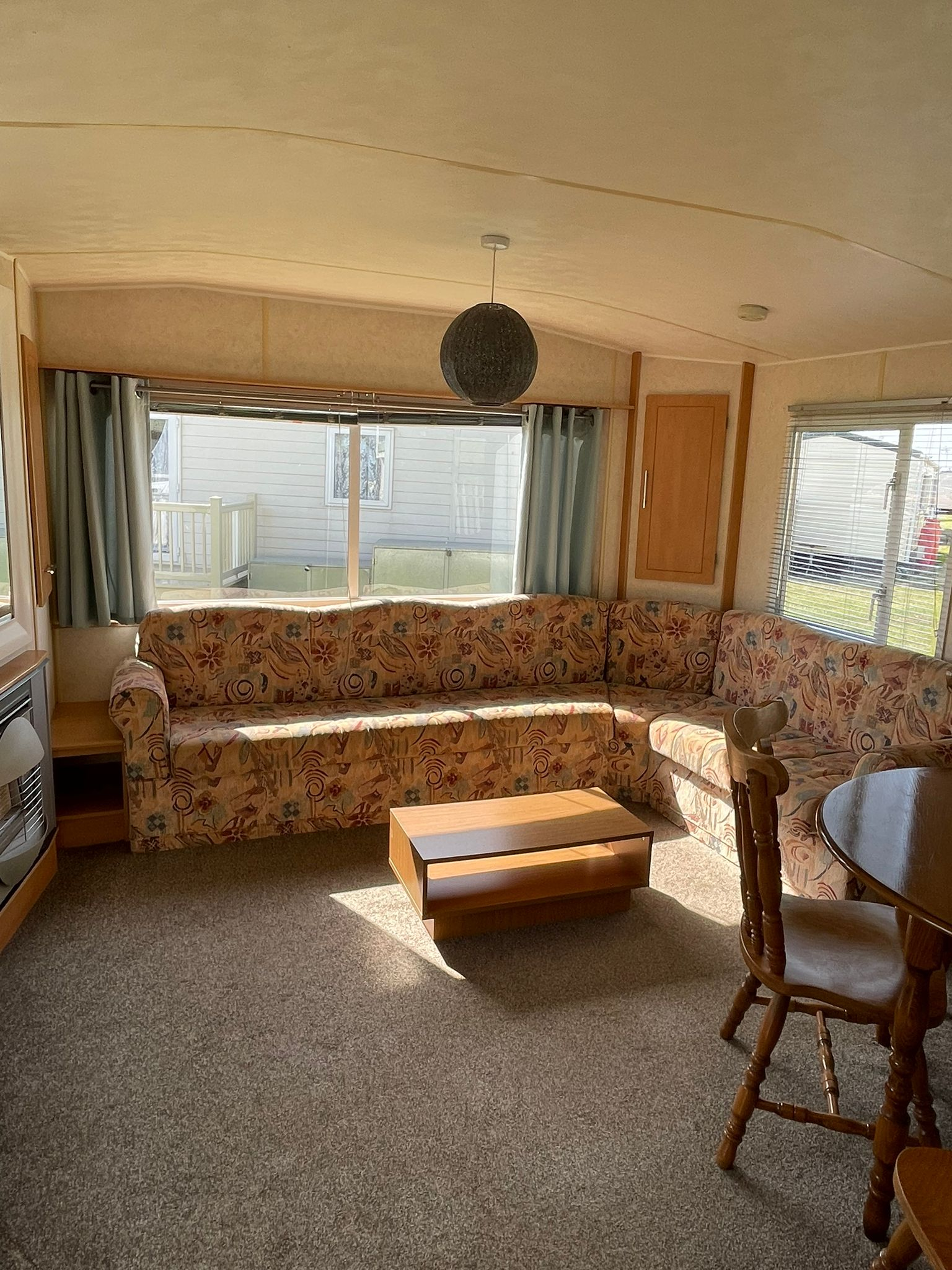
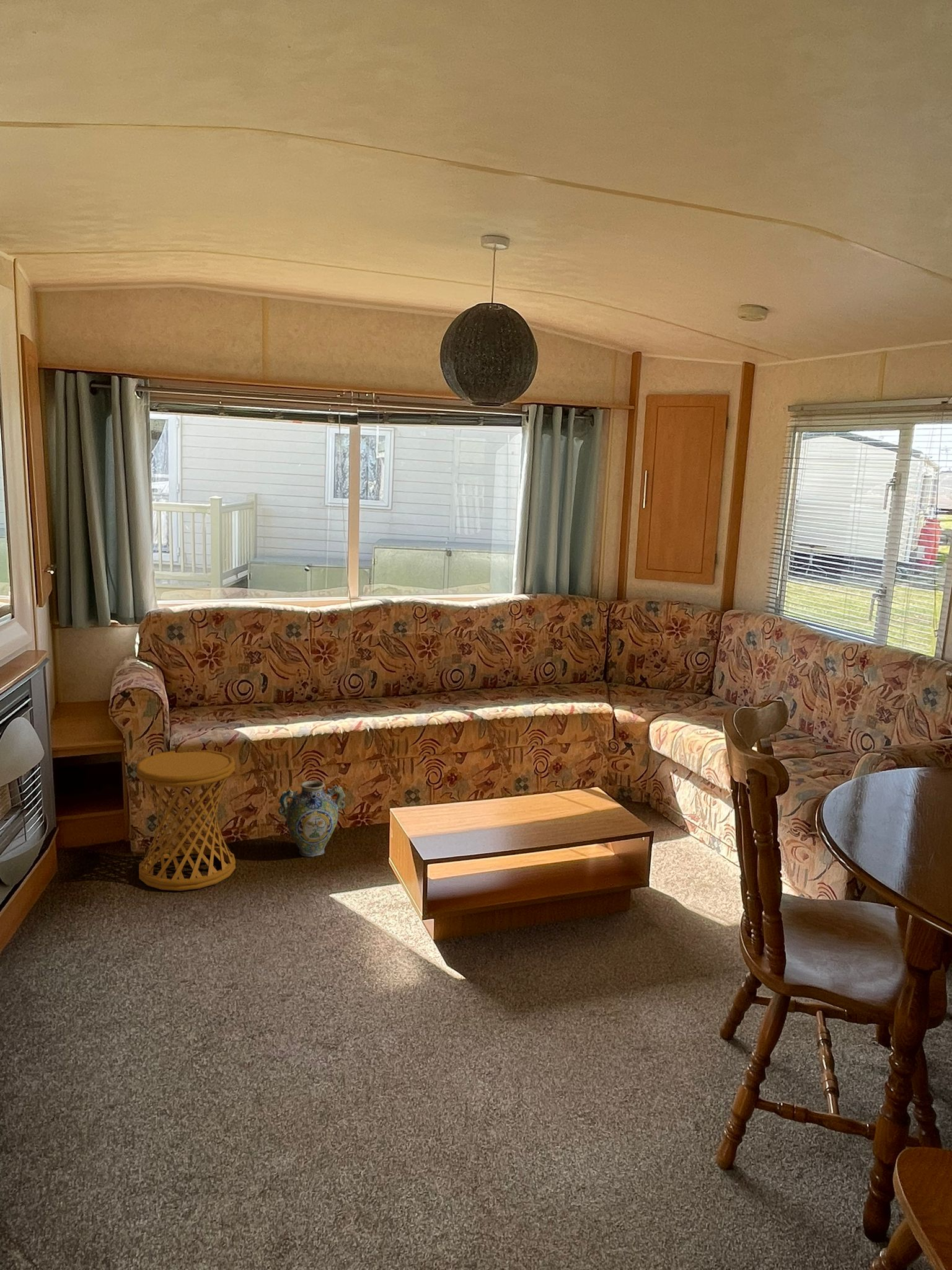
+ ceramic jug (312, 818)
+ side table (187, 817)
